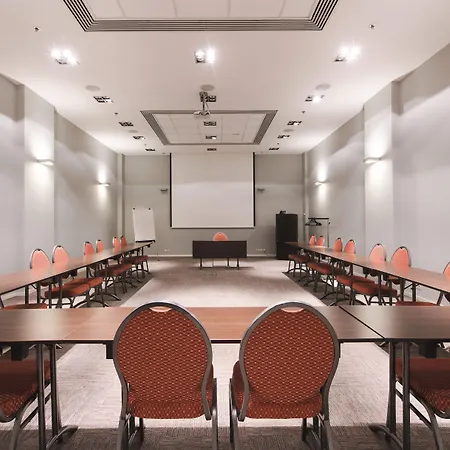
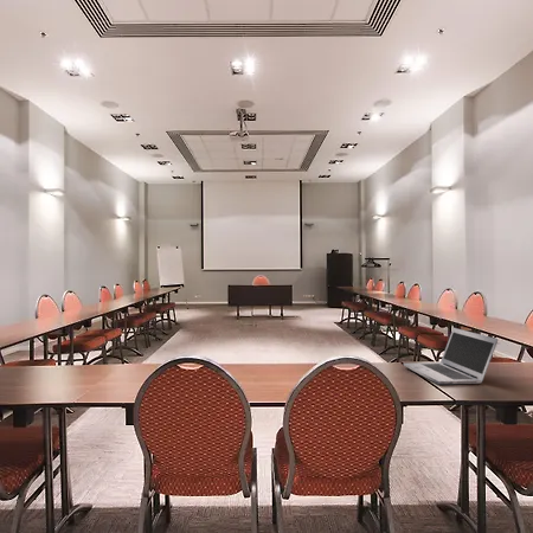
+ laptop (447, 353)
